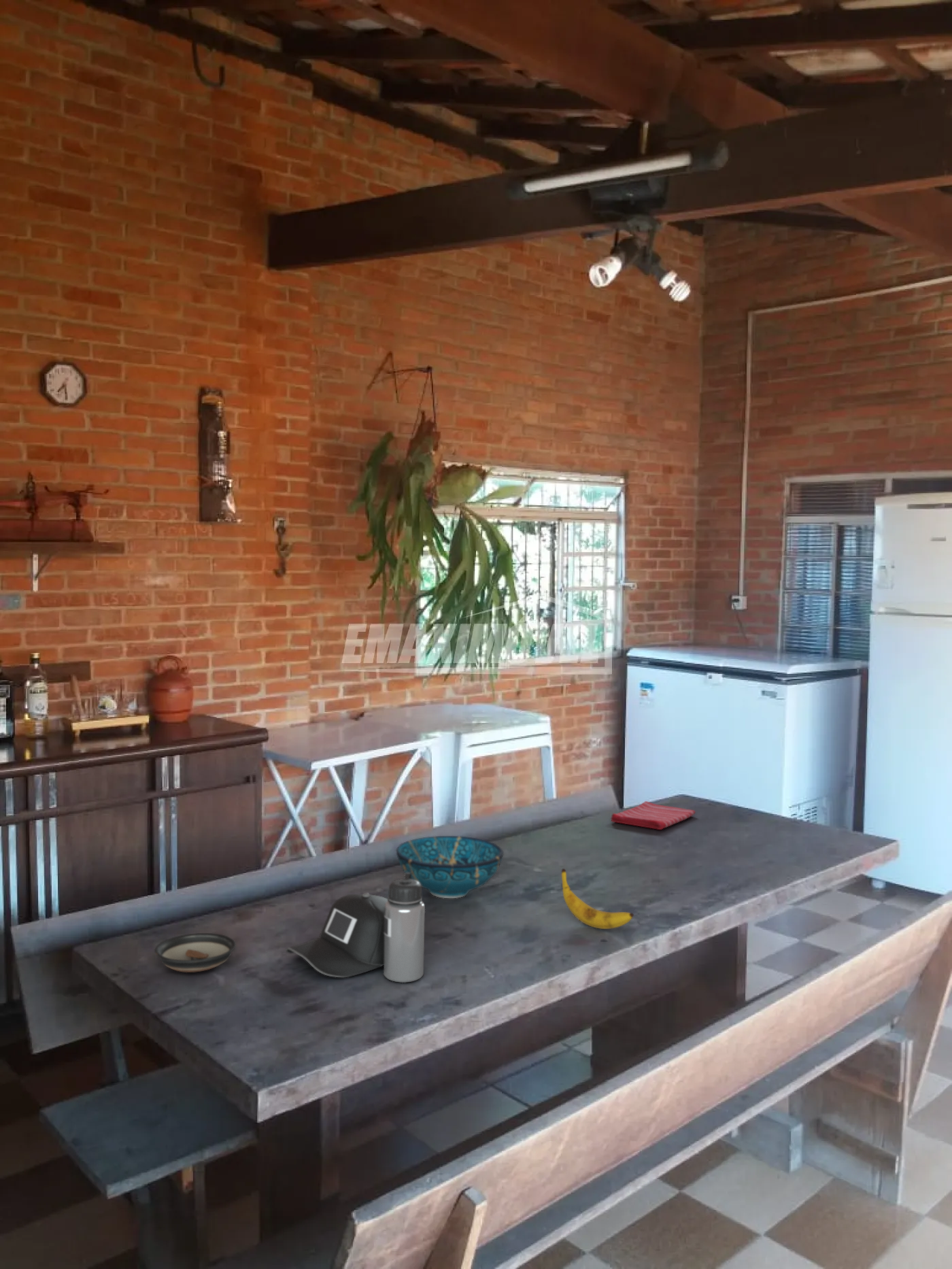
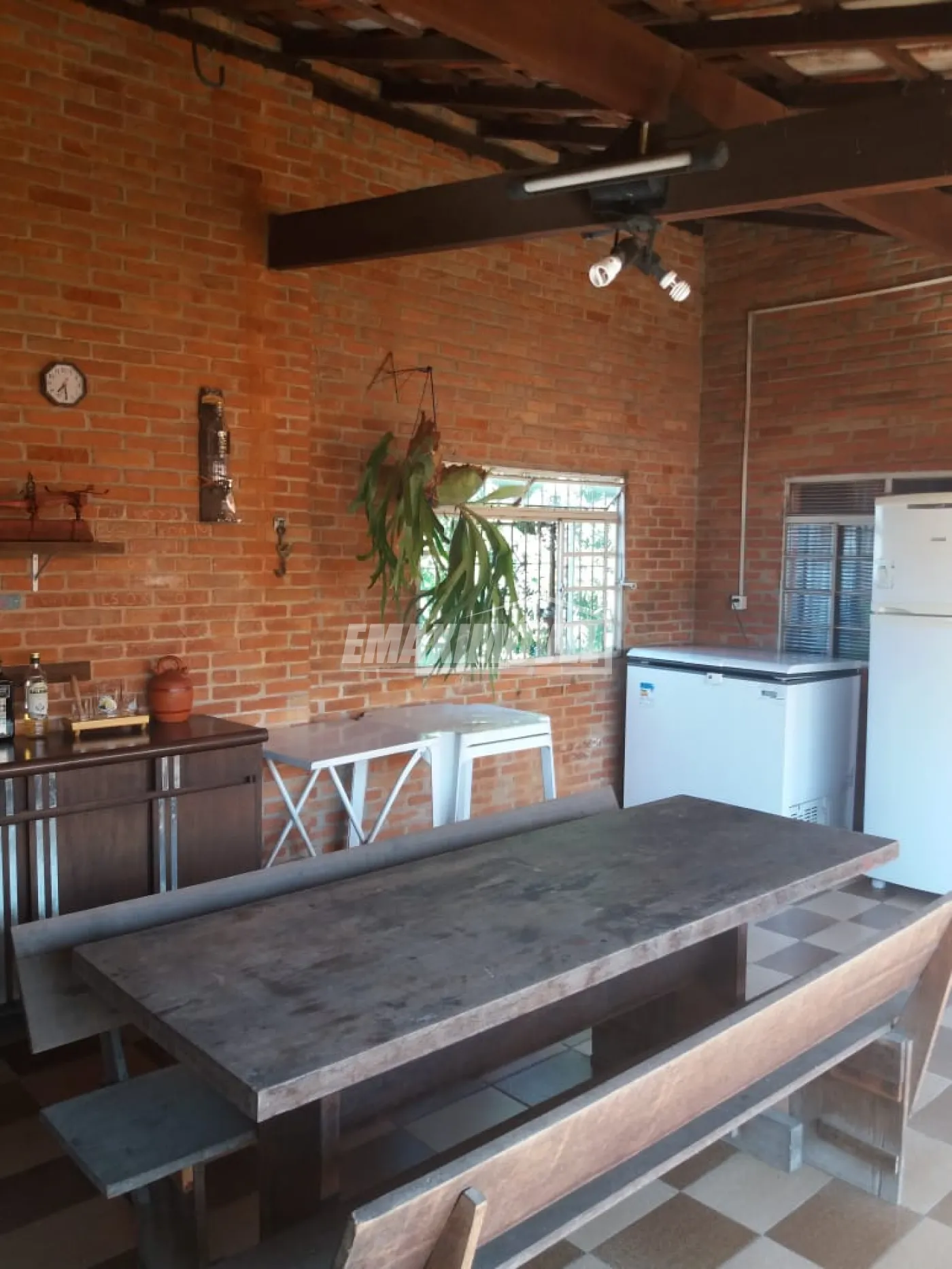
- saucer (195, 955)
- dish towel (653, 815)
- decorative bowl (449, 870)
- banana (593, 908)
- water bottle (358, 913)
